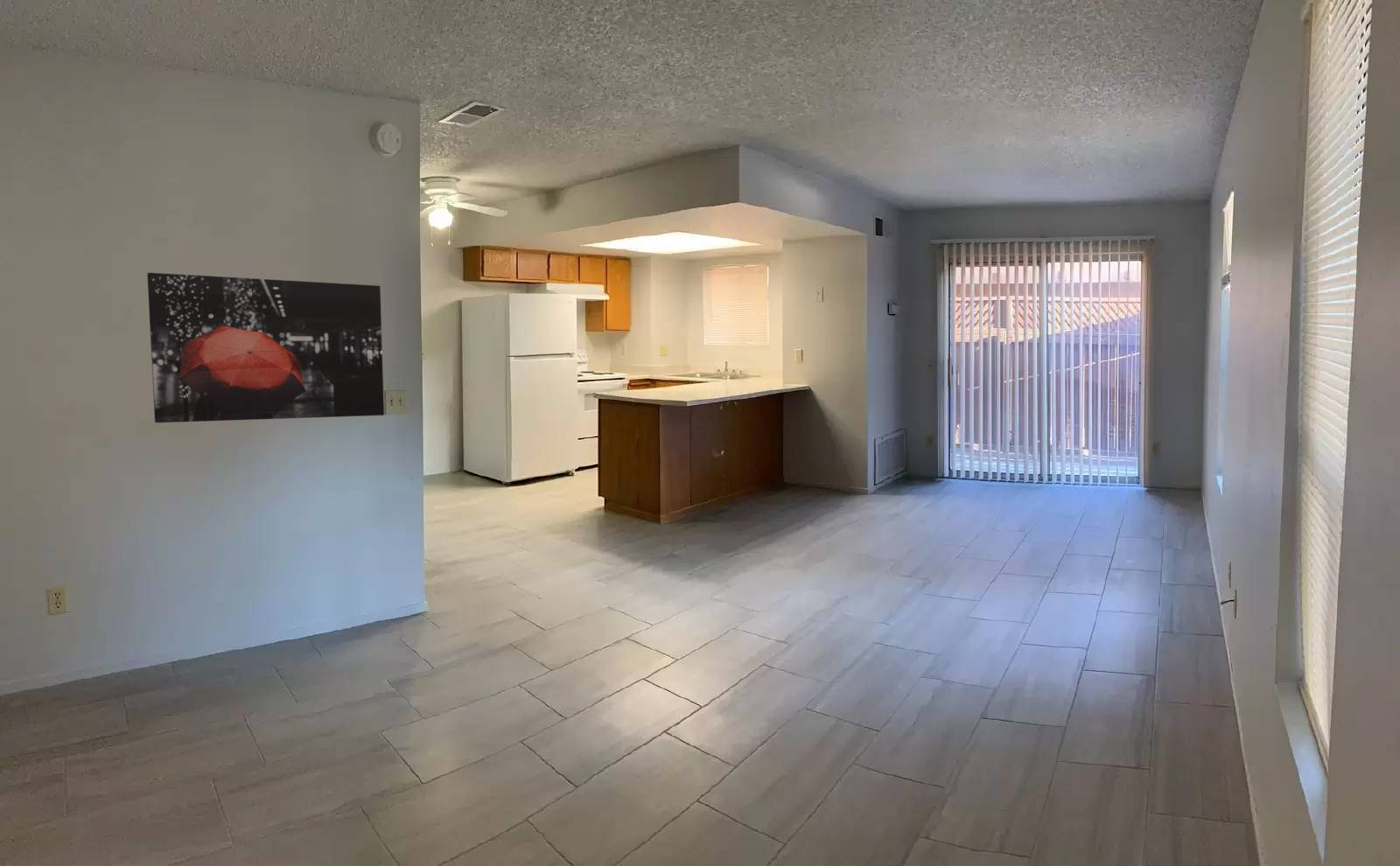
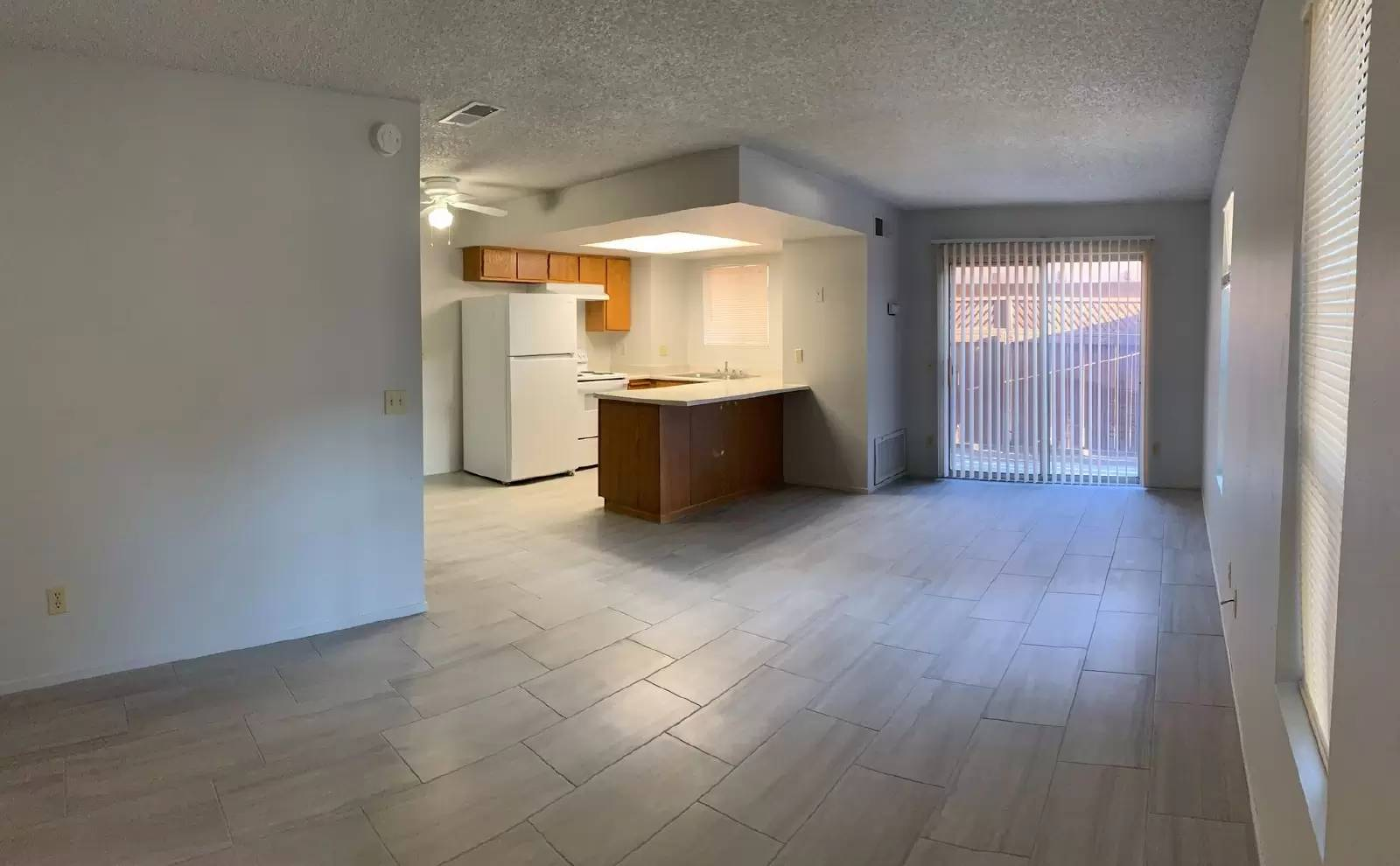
- wall art (275, 349)
